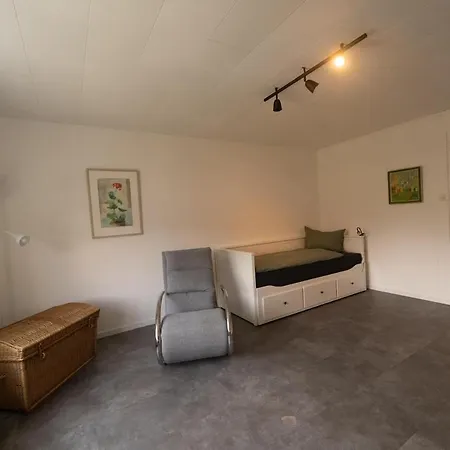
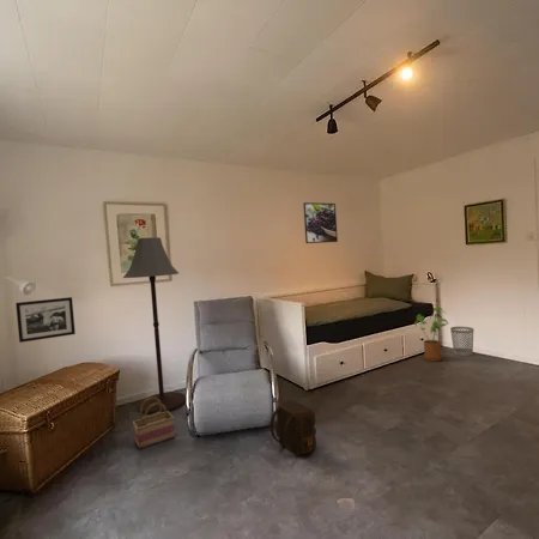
+ basket (153, 419)
+ picture frame (46, 319)
+ house plant (434, 333)
+ floor lamp (156, 321)
+ backpack (292, 426)
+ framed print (320, 223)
+ wastebasket (462, 340)
